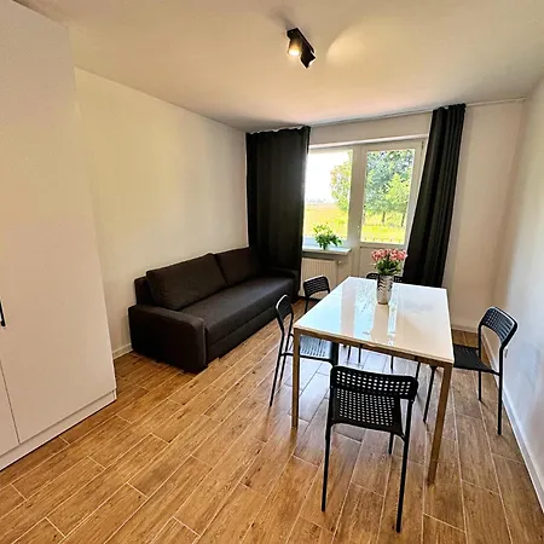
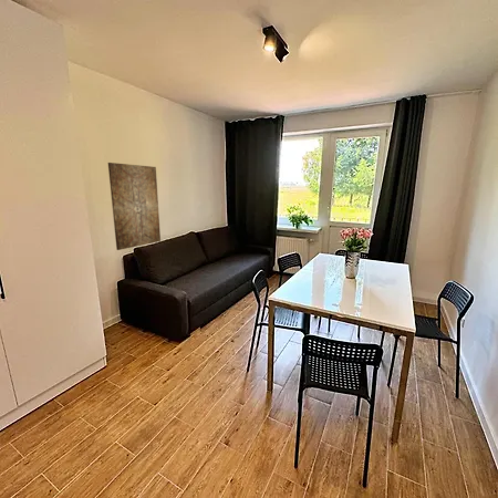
+ wall art (136, 206)
